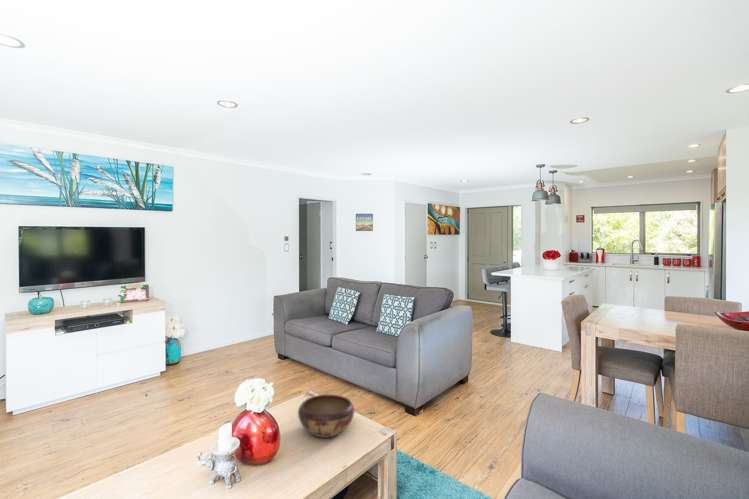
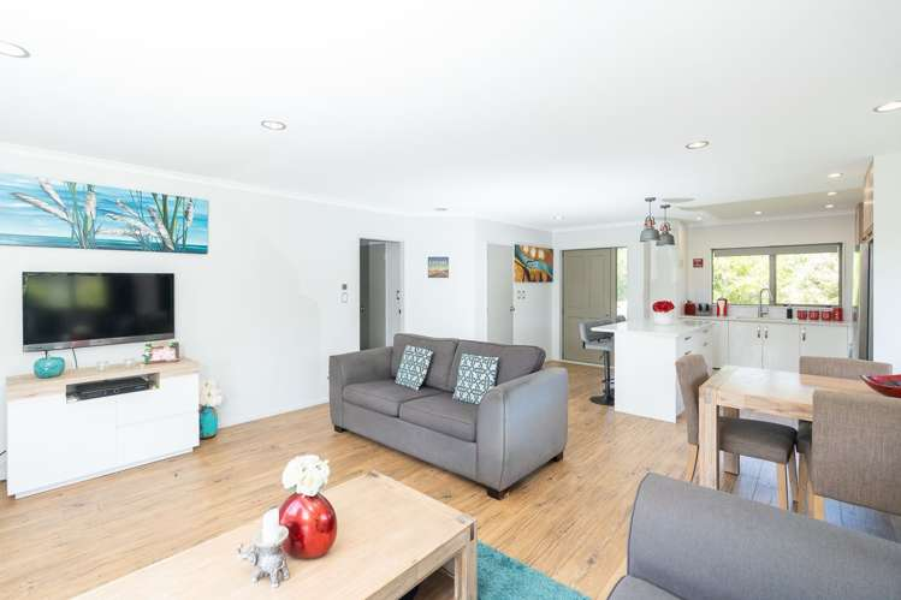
- decorative bowl (326, 416)
